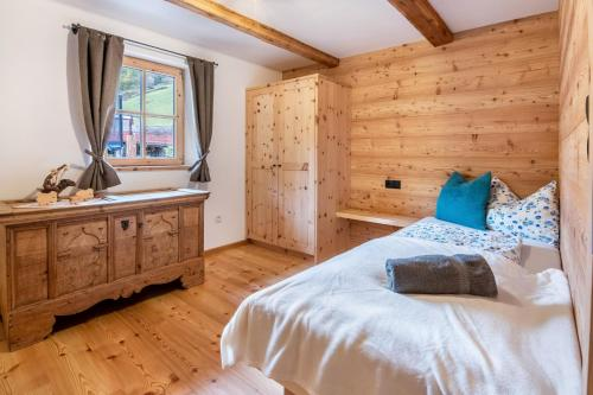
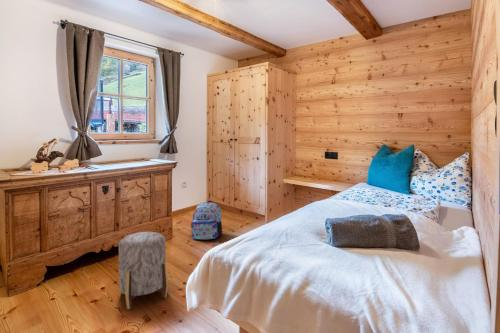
+ stool (143, 264)
+ backpack (206, 220)
